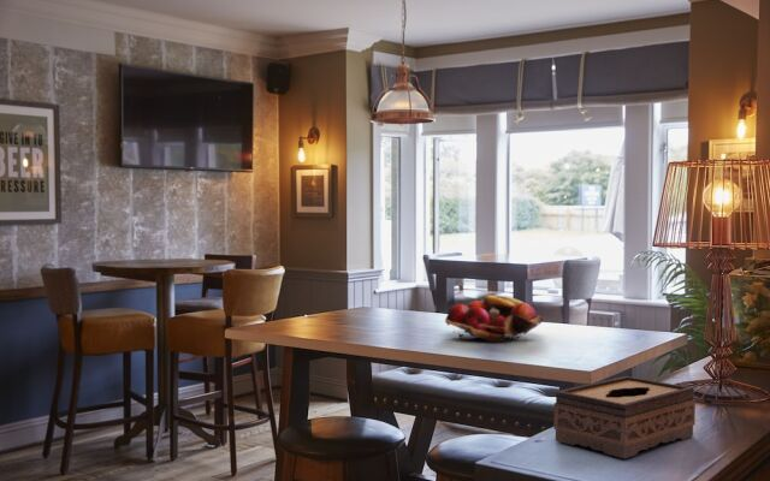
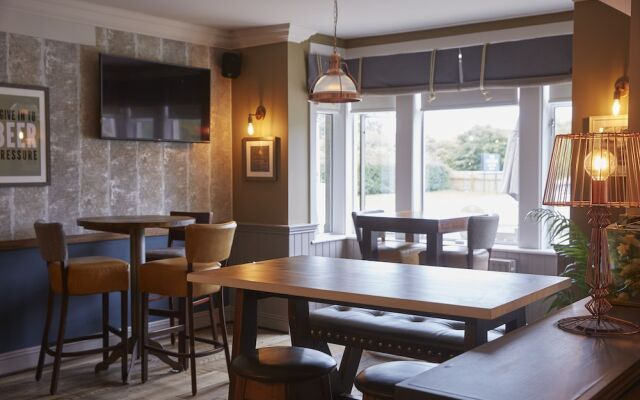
- fruit basket (493, 316)
- tissue box (624, 414)
